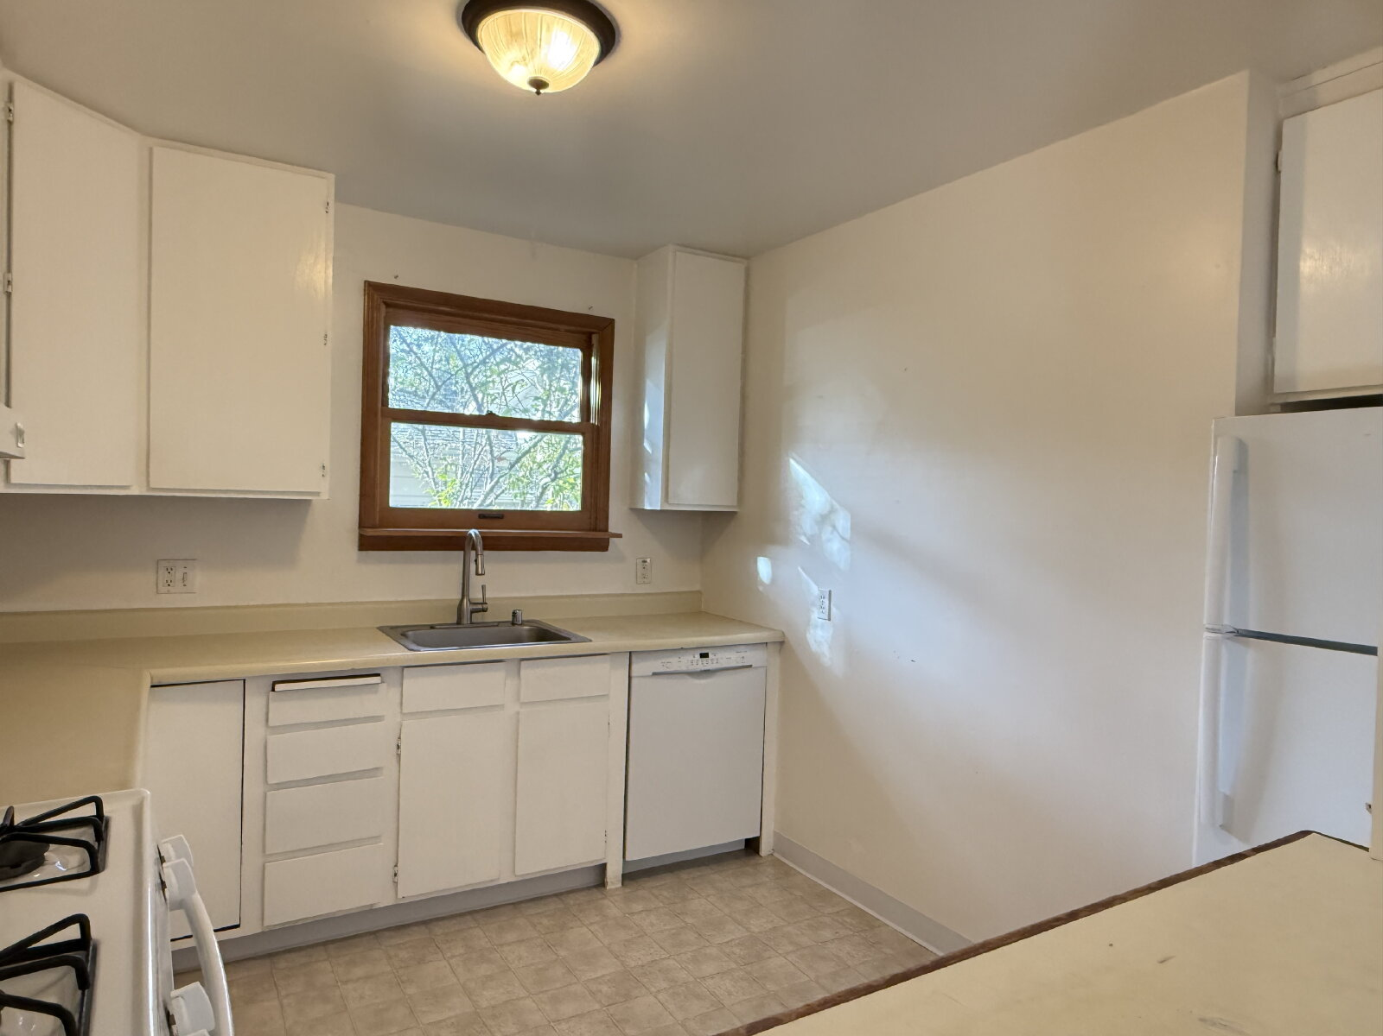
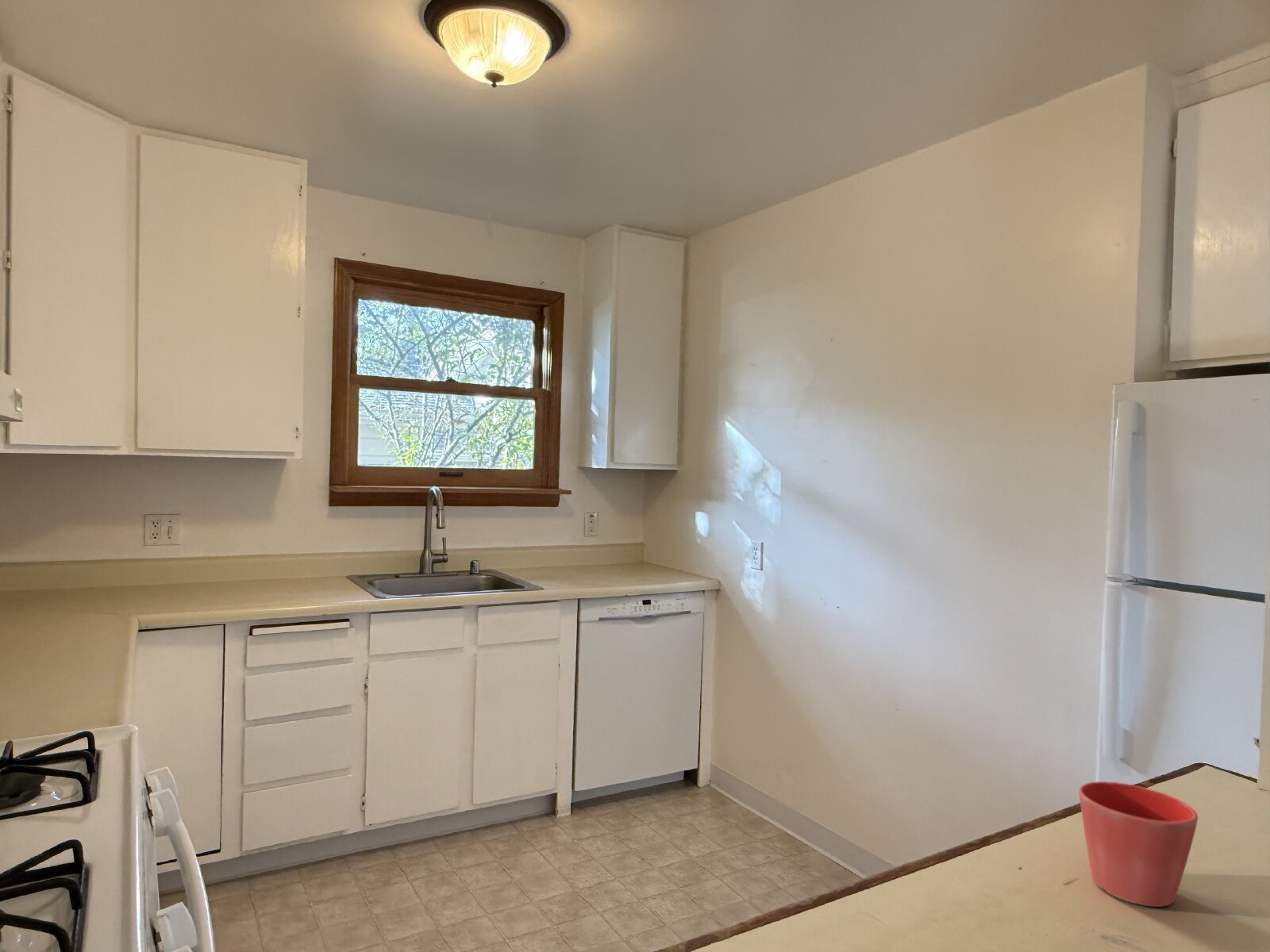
+ flower pot (1133, 843)
